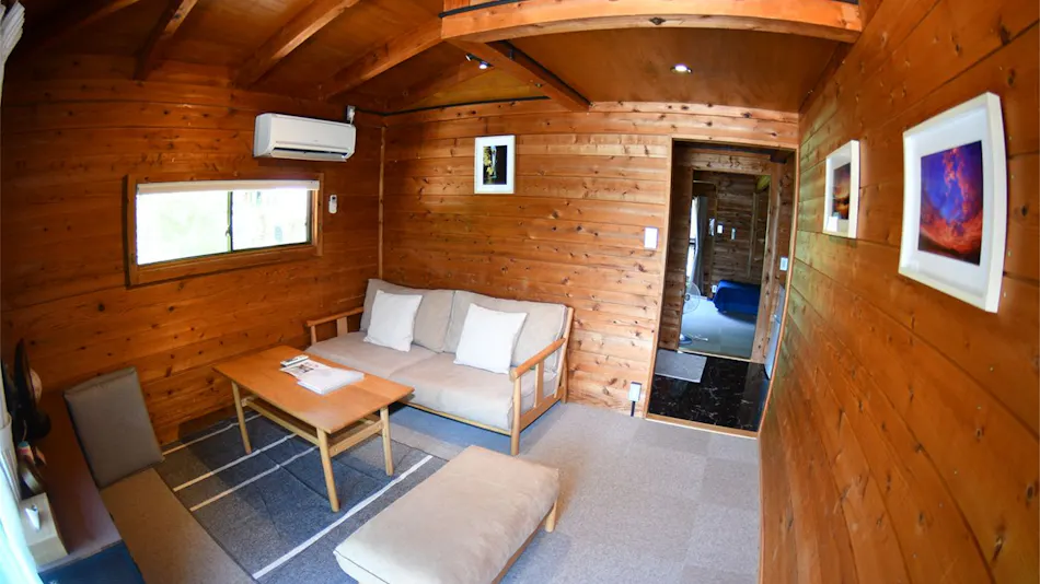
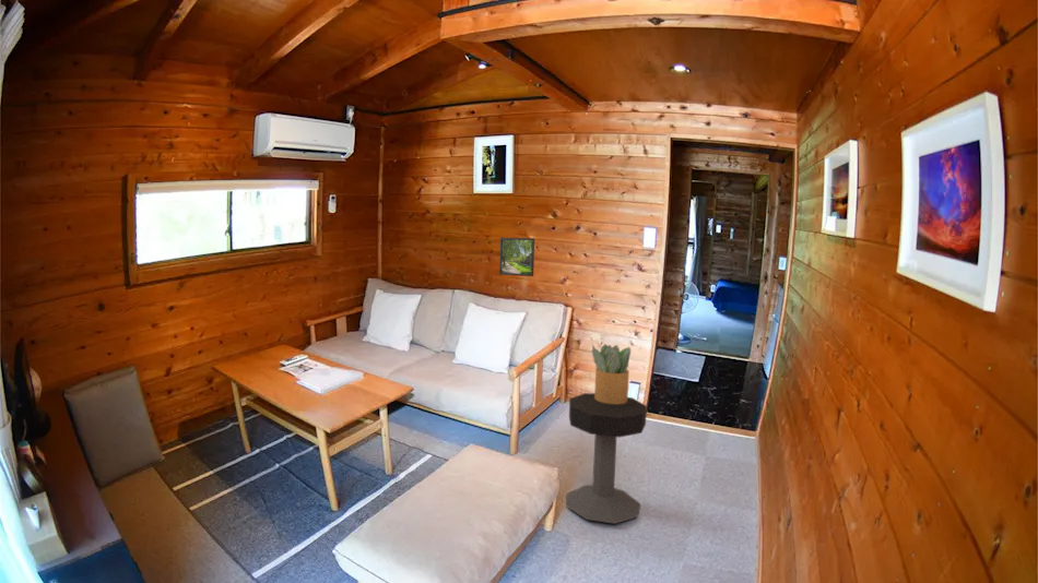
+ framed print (516, 257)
+ potted plant (610, 371)
+ side table (603, 453)
